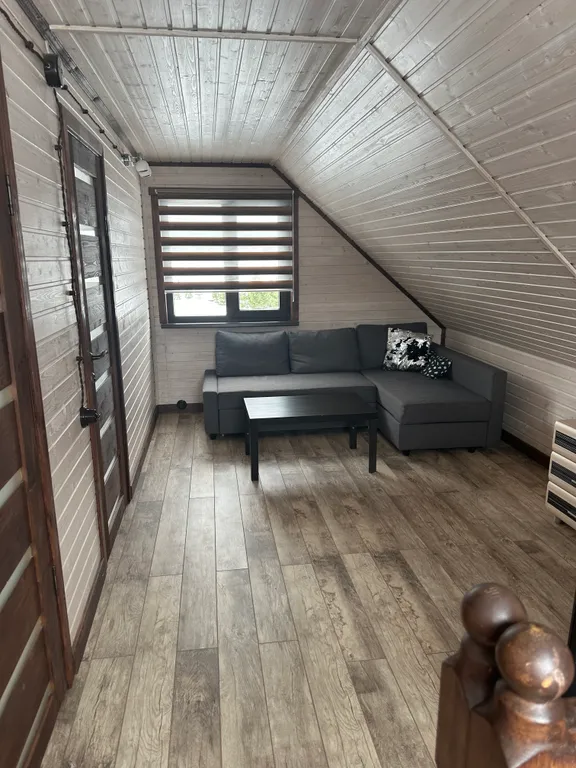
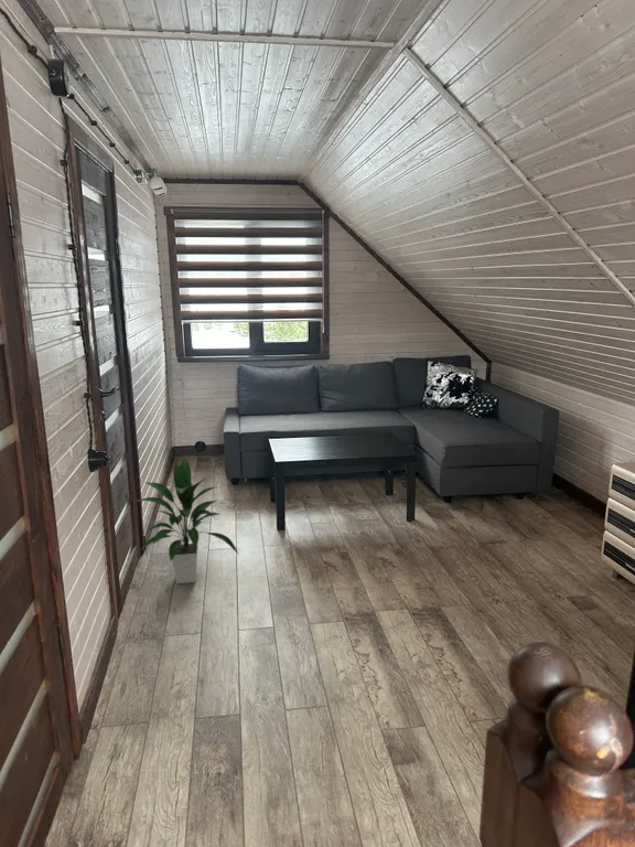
+ indoor plant (186, 523)
